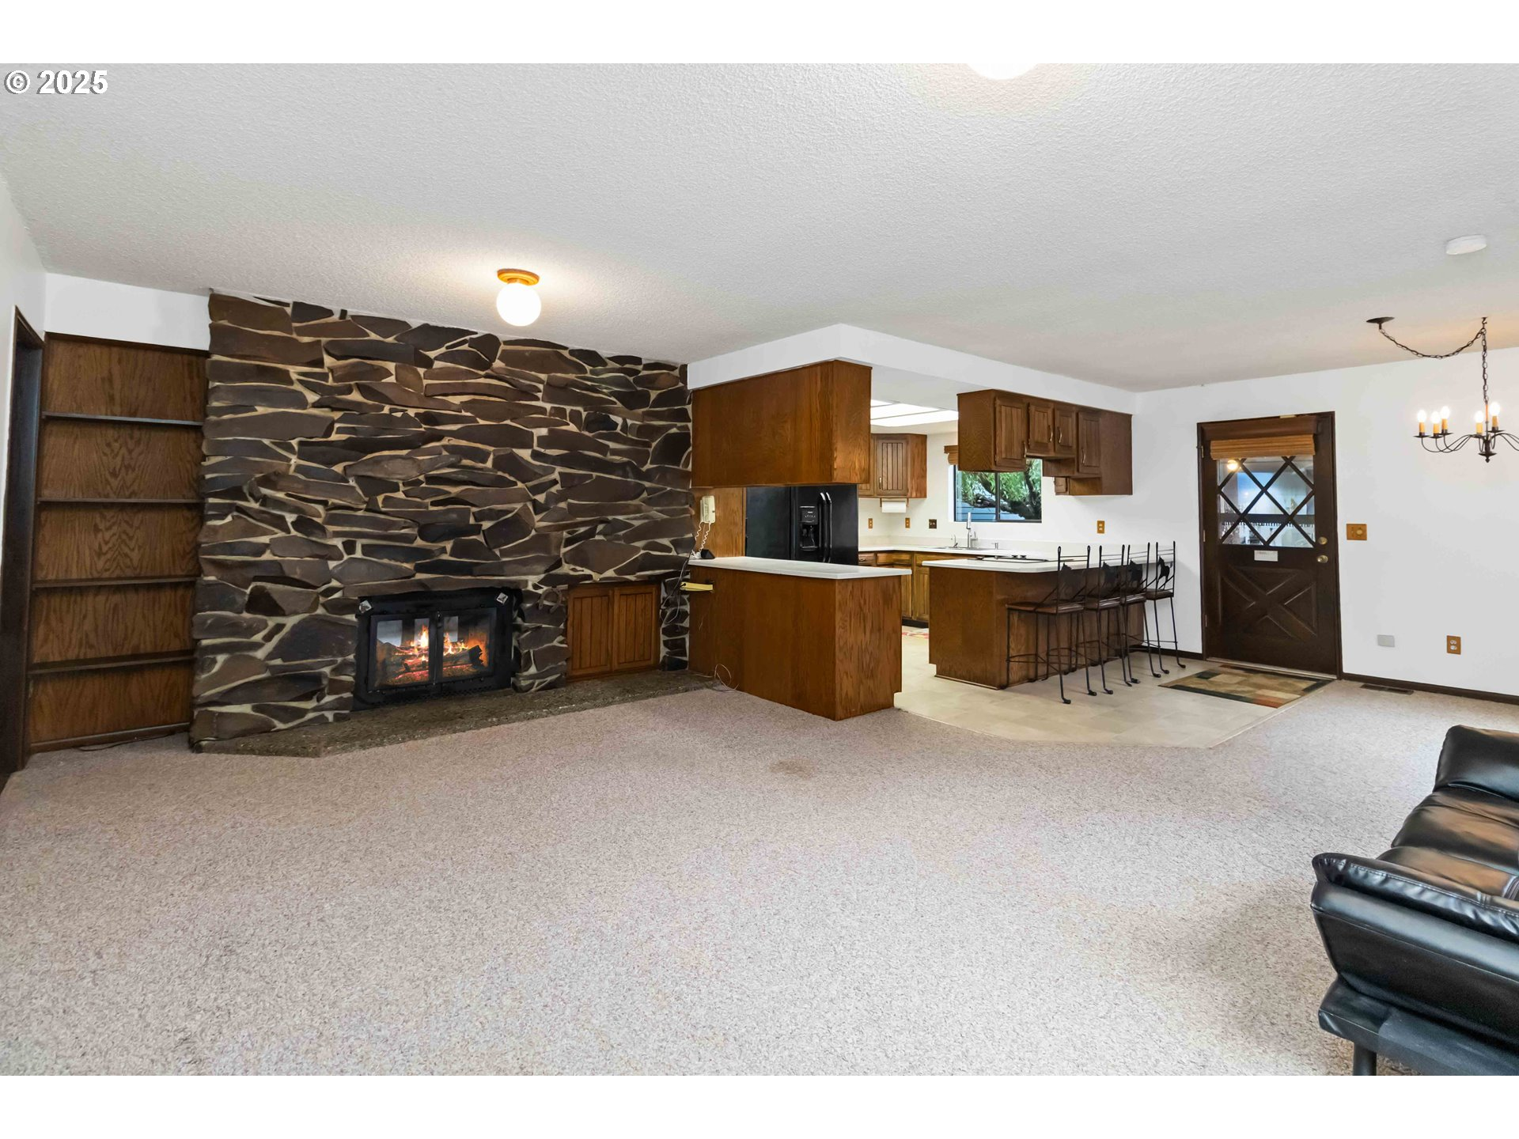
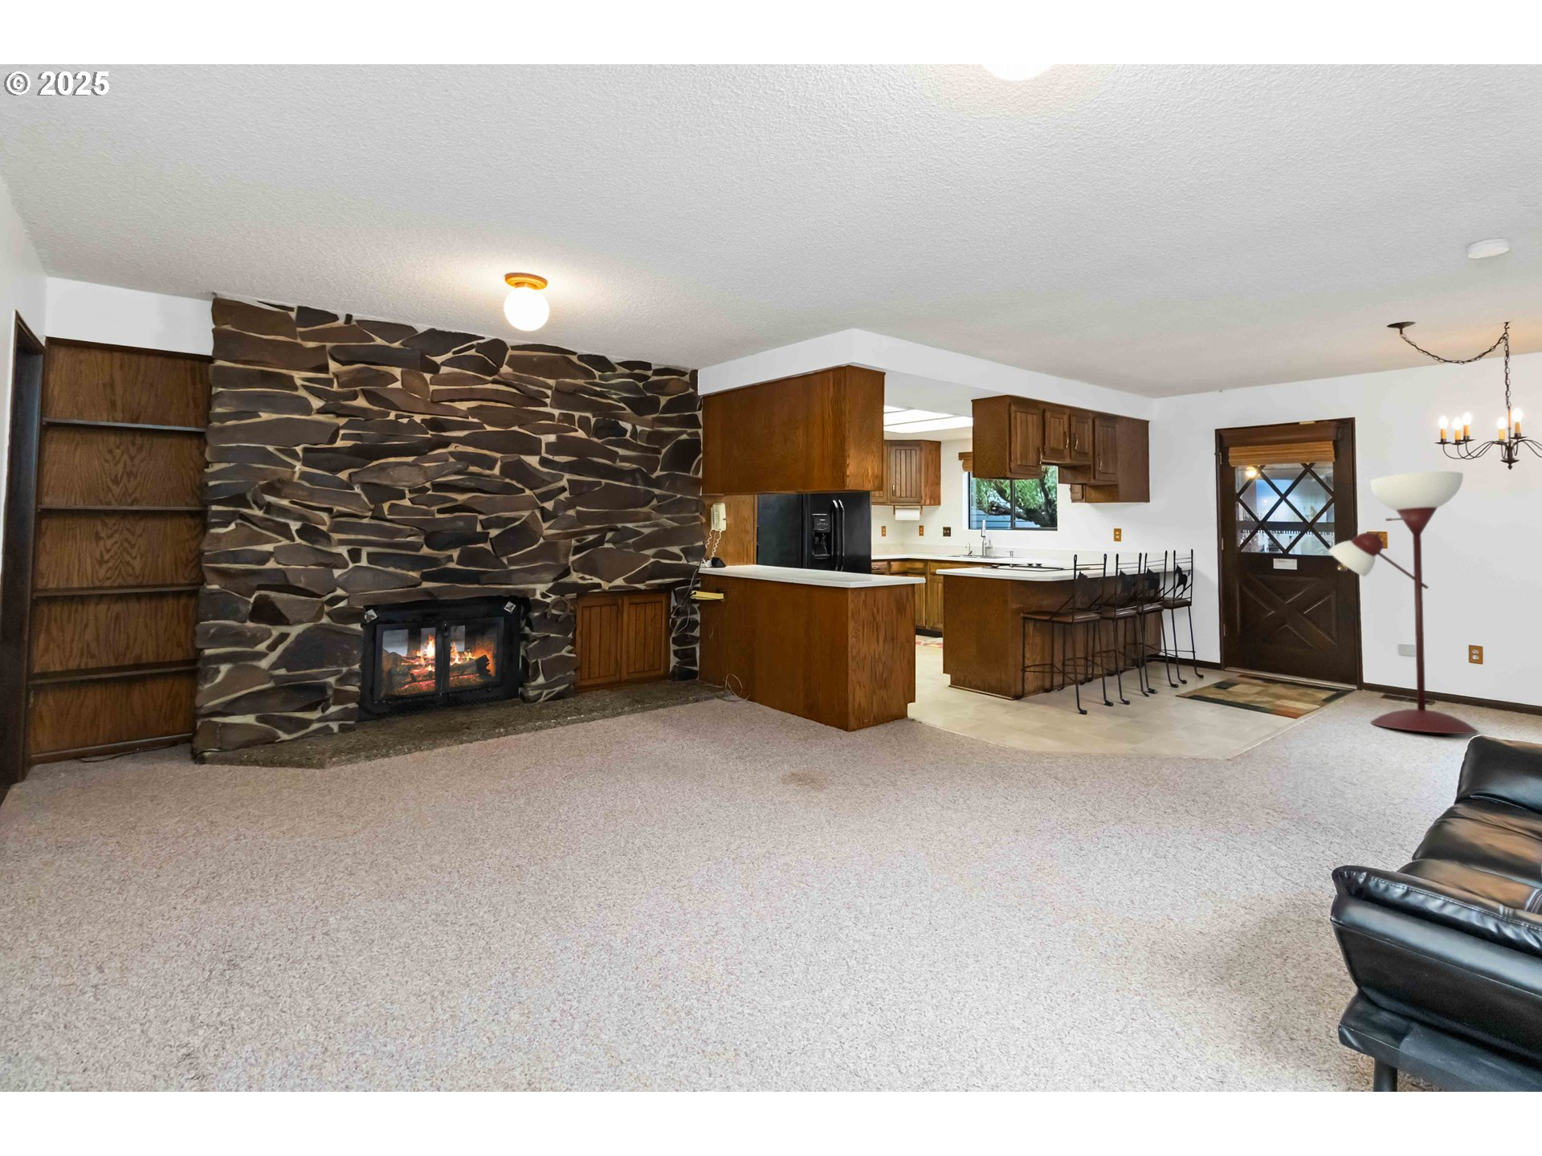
+ floor lamp (1415, 601)
